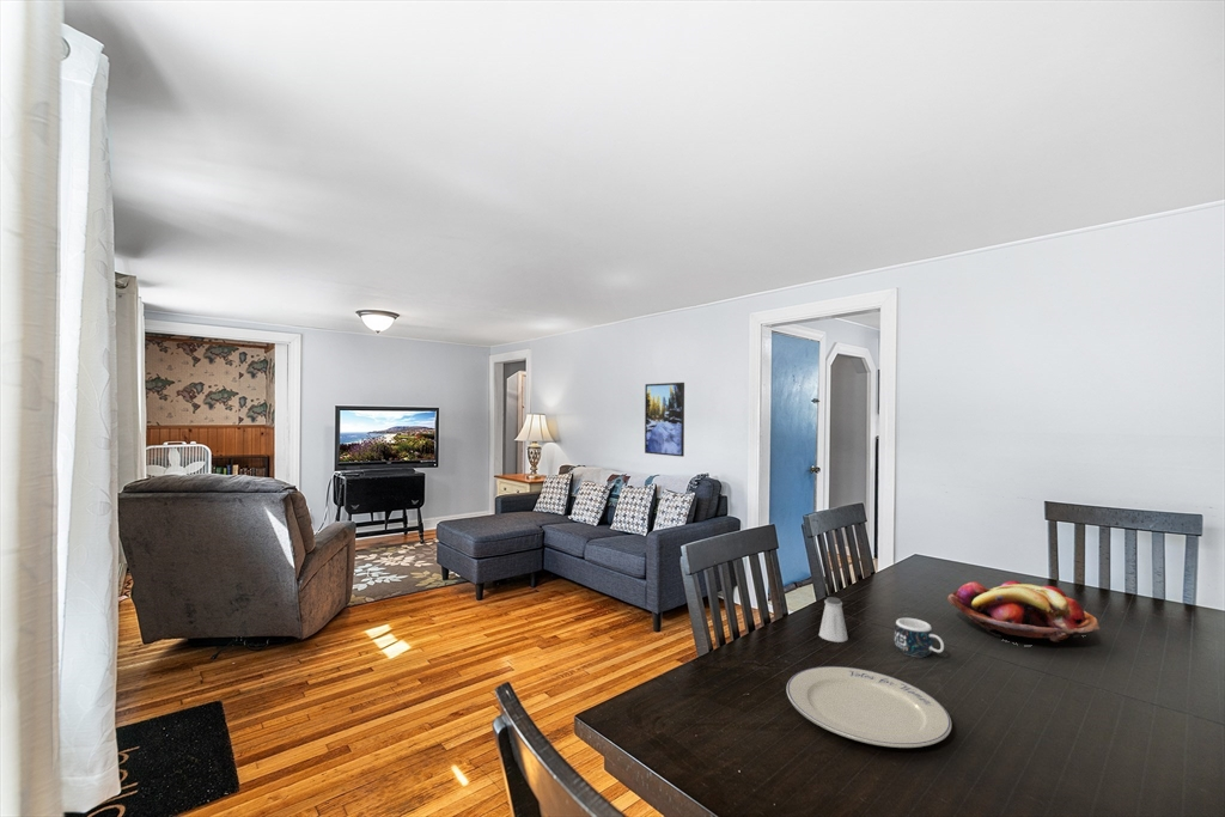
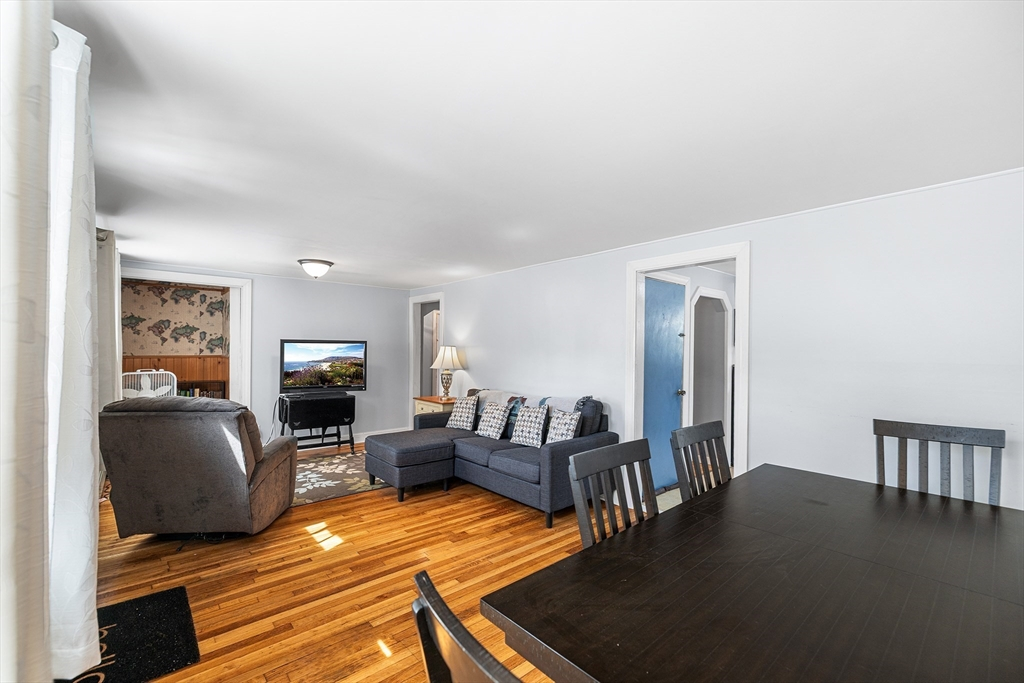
- mug (919, 639)
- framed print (663, 419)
- chinaware (864, 706)
- saltshaker (833, 617)
- fruit basket (1020, 606)
